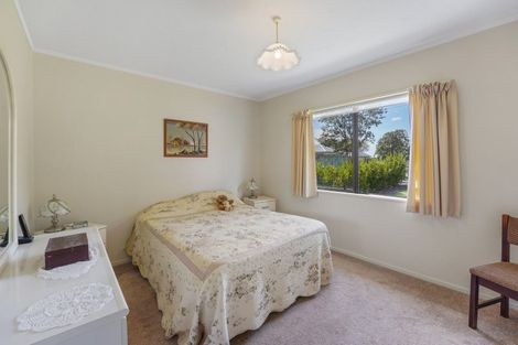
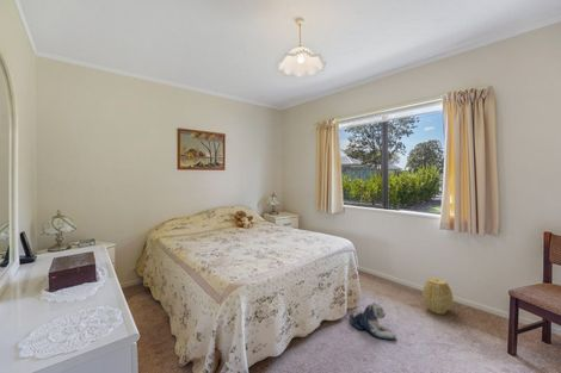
+ woven basket (437, 294)
+ plush toy (371, 315)
